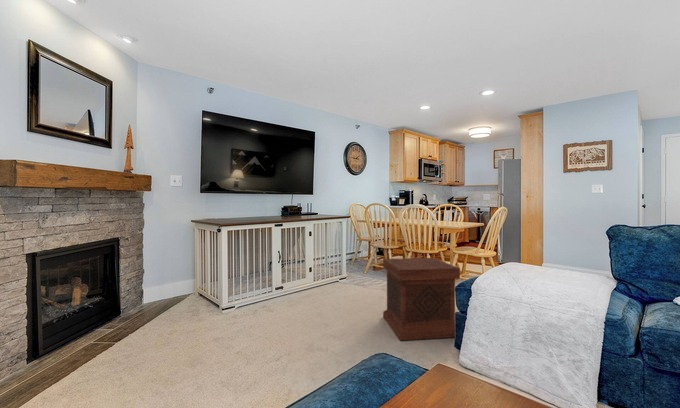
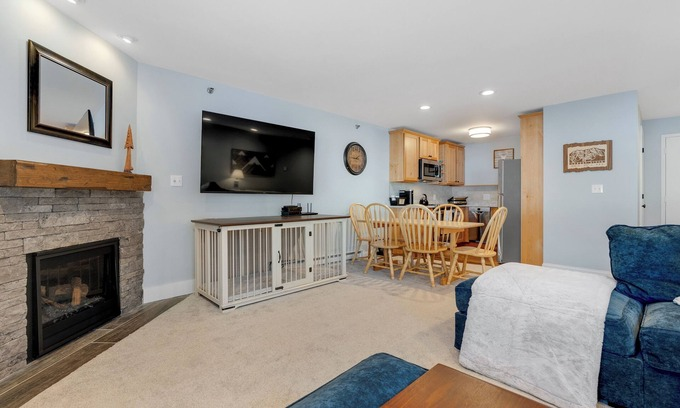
- side table (418, 294)
